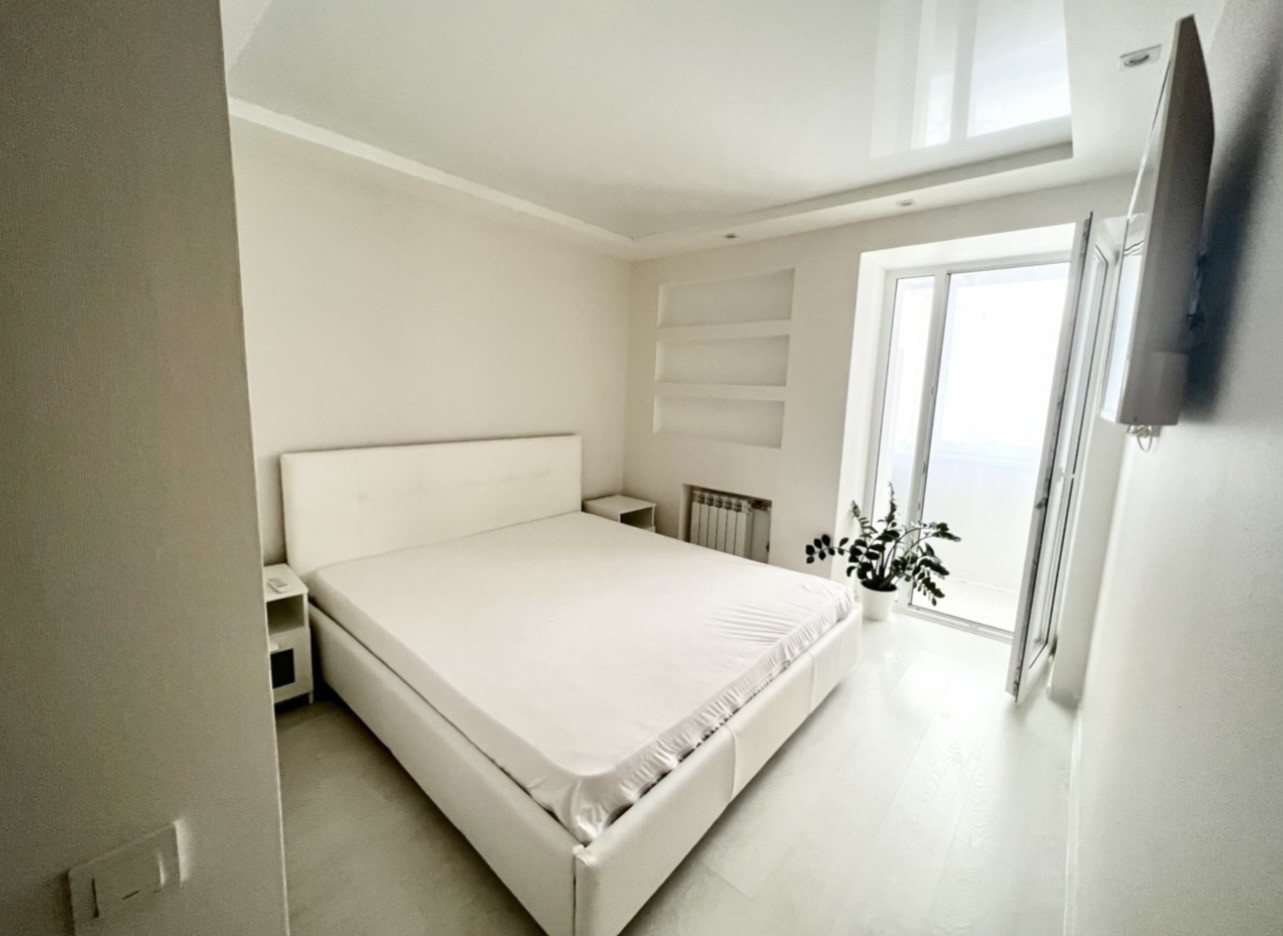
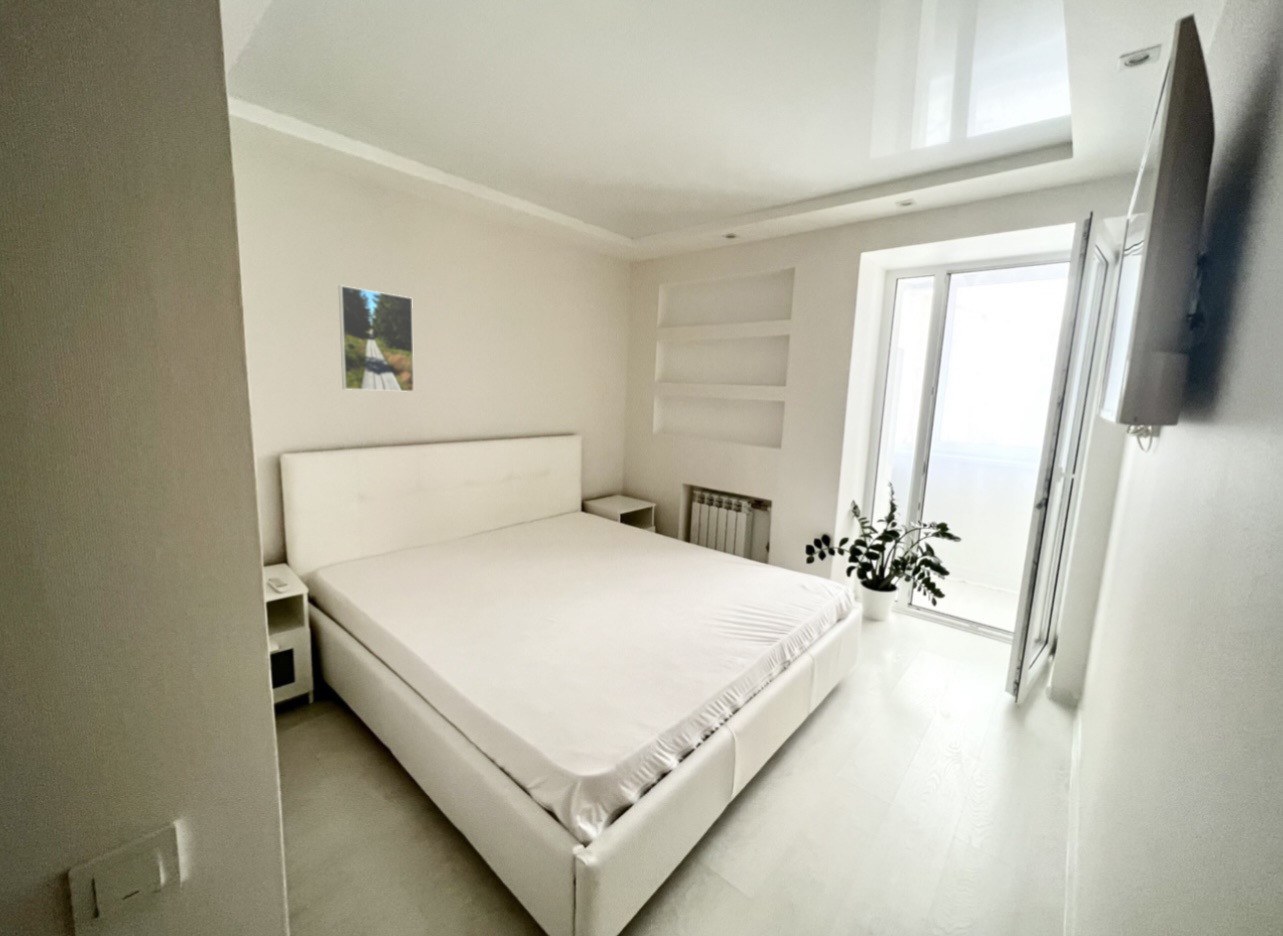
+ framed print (378, 341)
